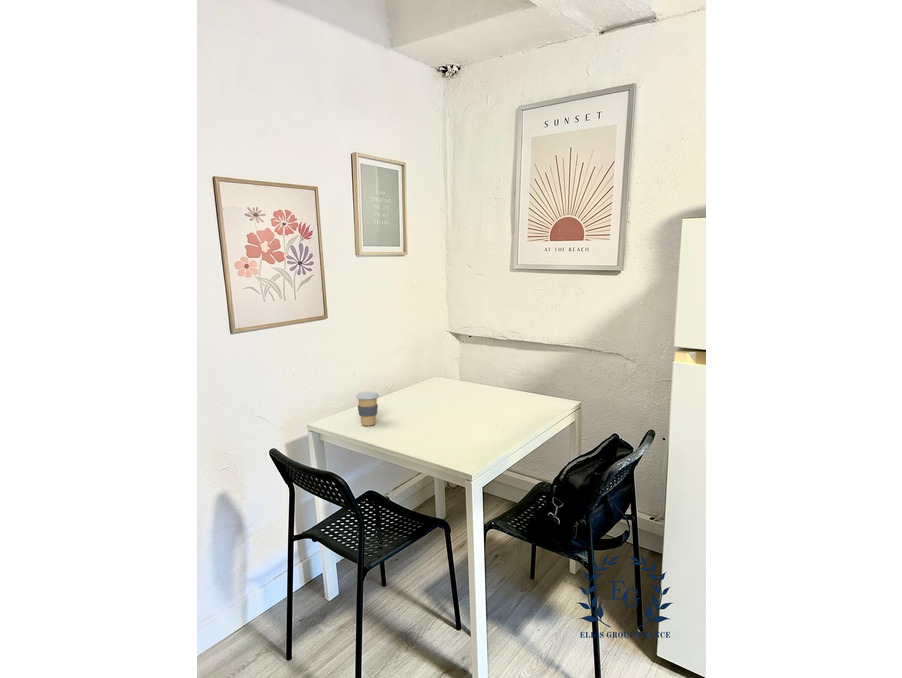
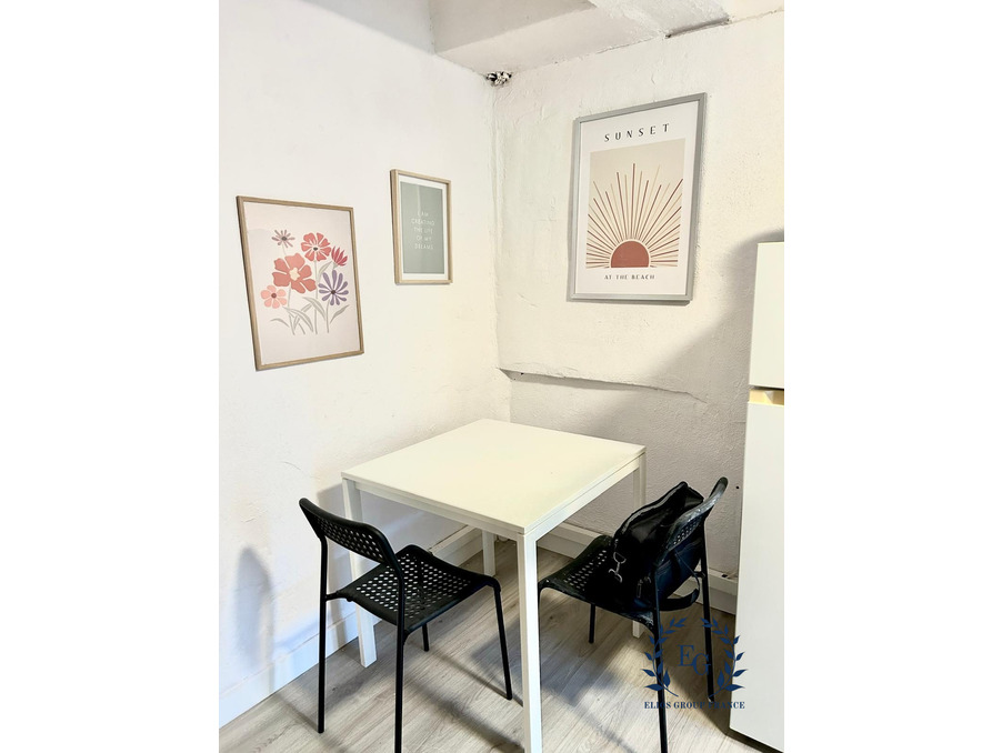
- coffee cup (367, 408)
